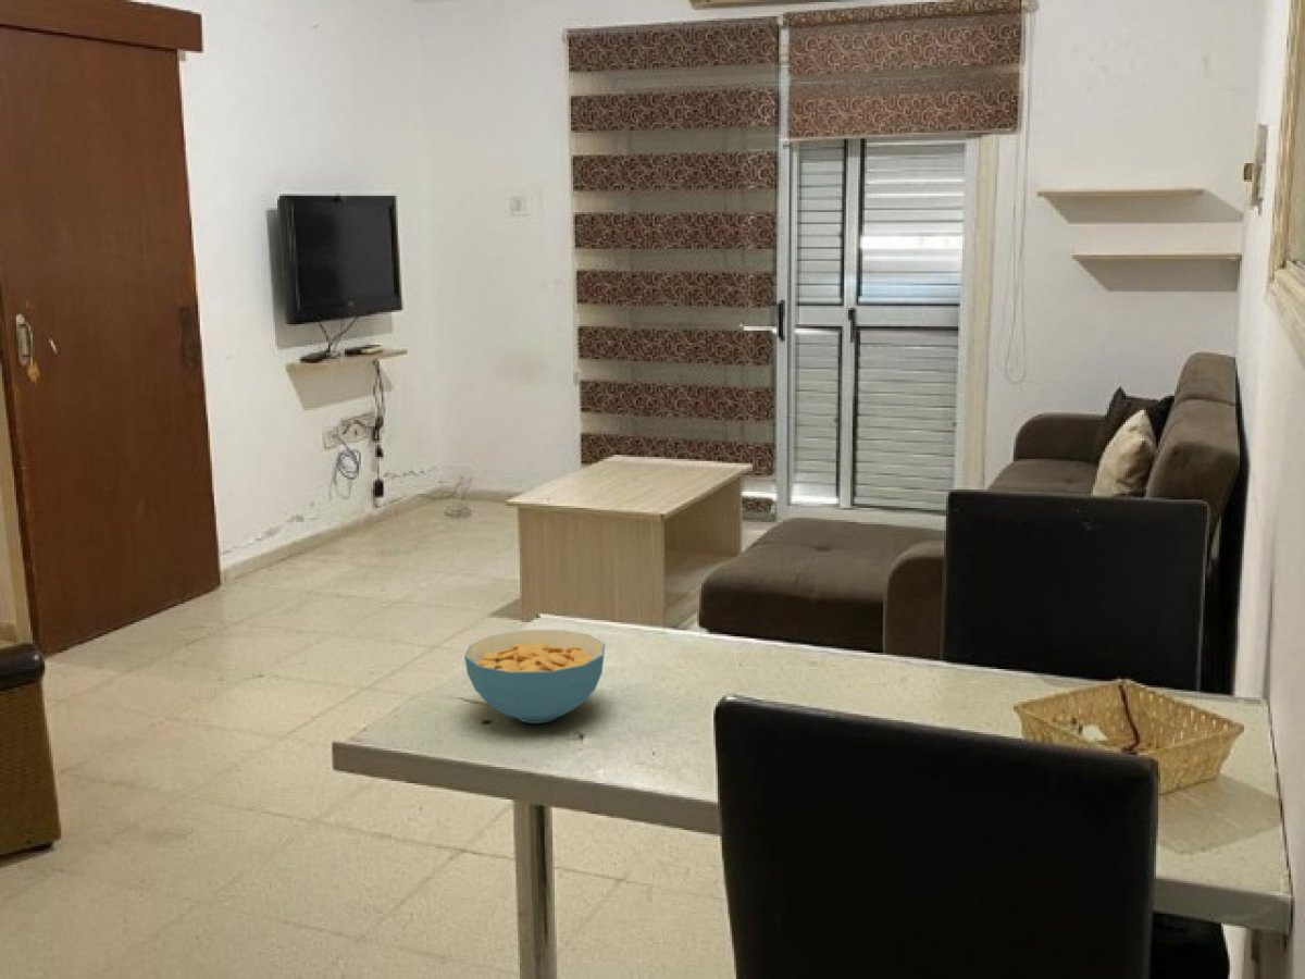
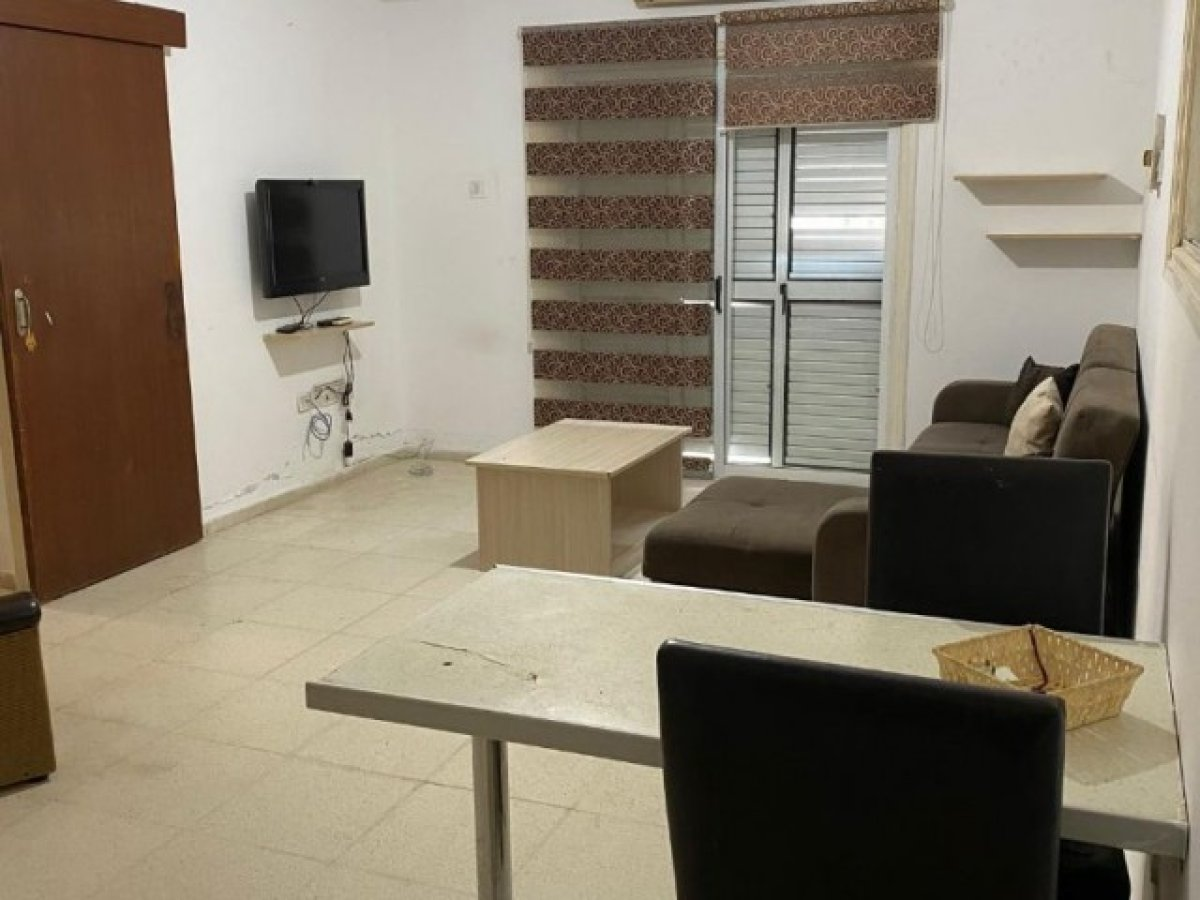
- cereal bowl (536, 682)
